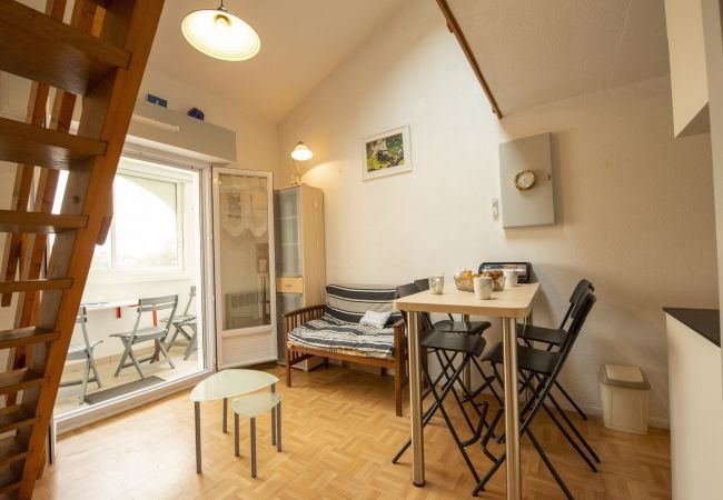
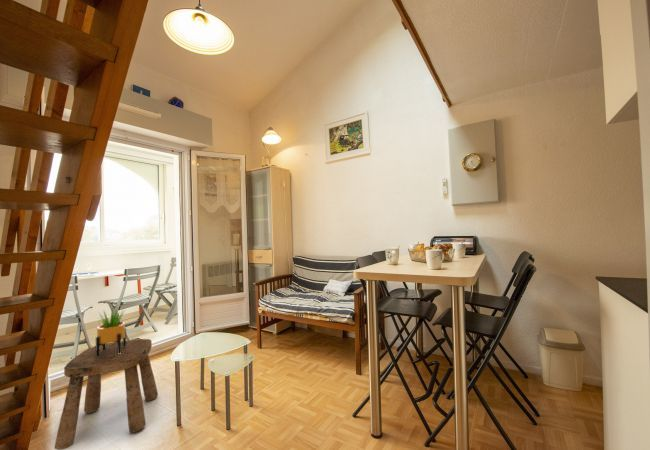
+ stool (100, 385)
+ potted plant (111, 328)
